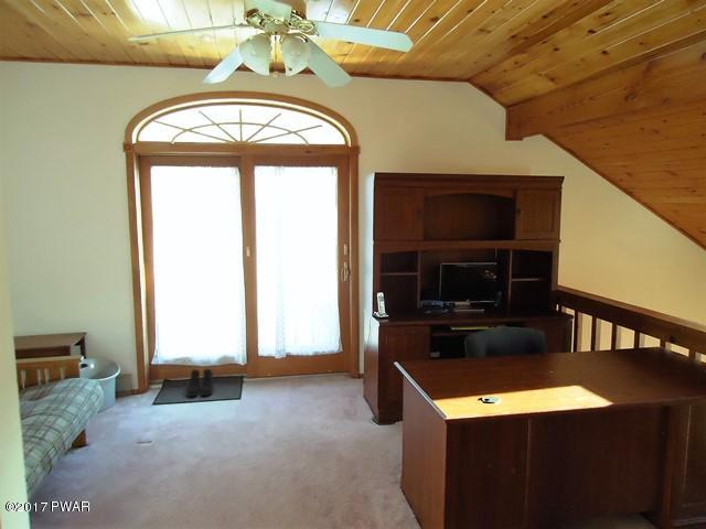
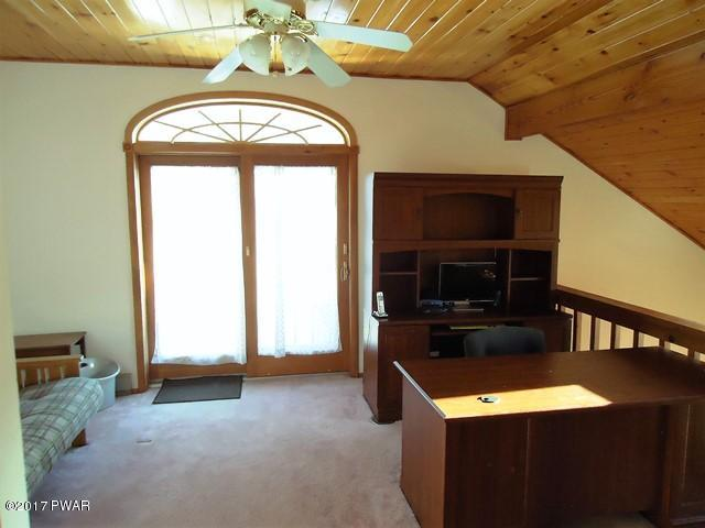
- boots (199, 380)
